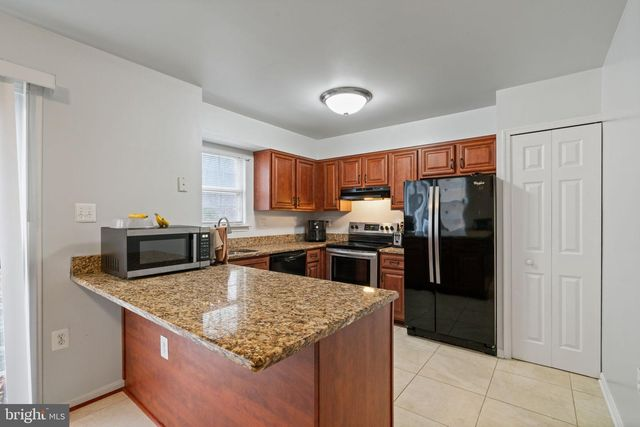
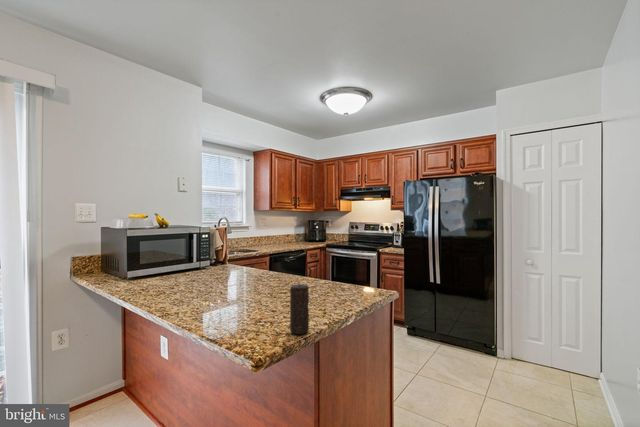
+ candle (299, 308)
